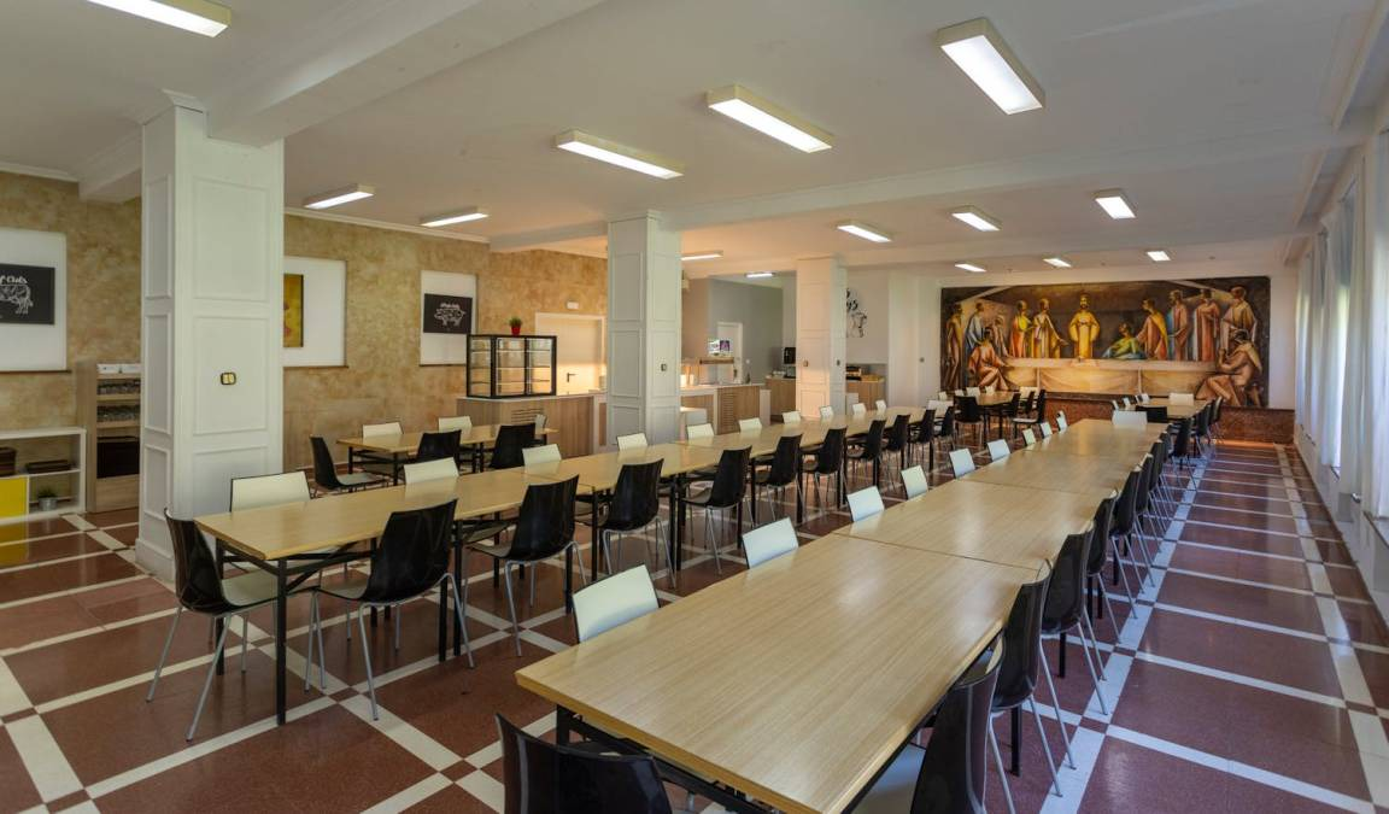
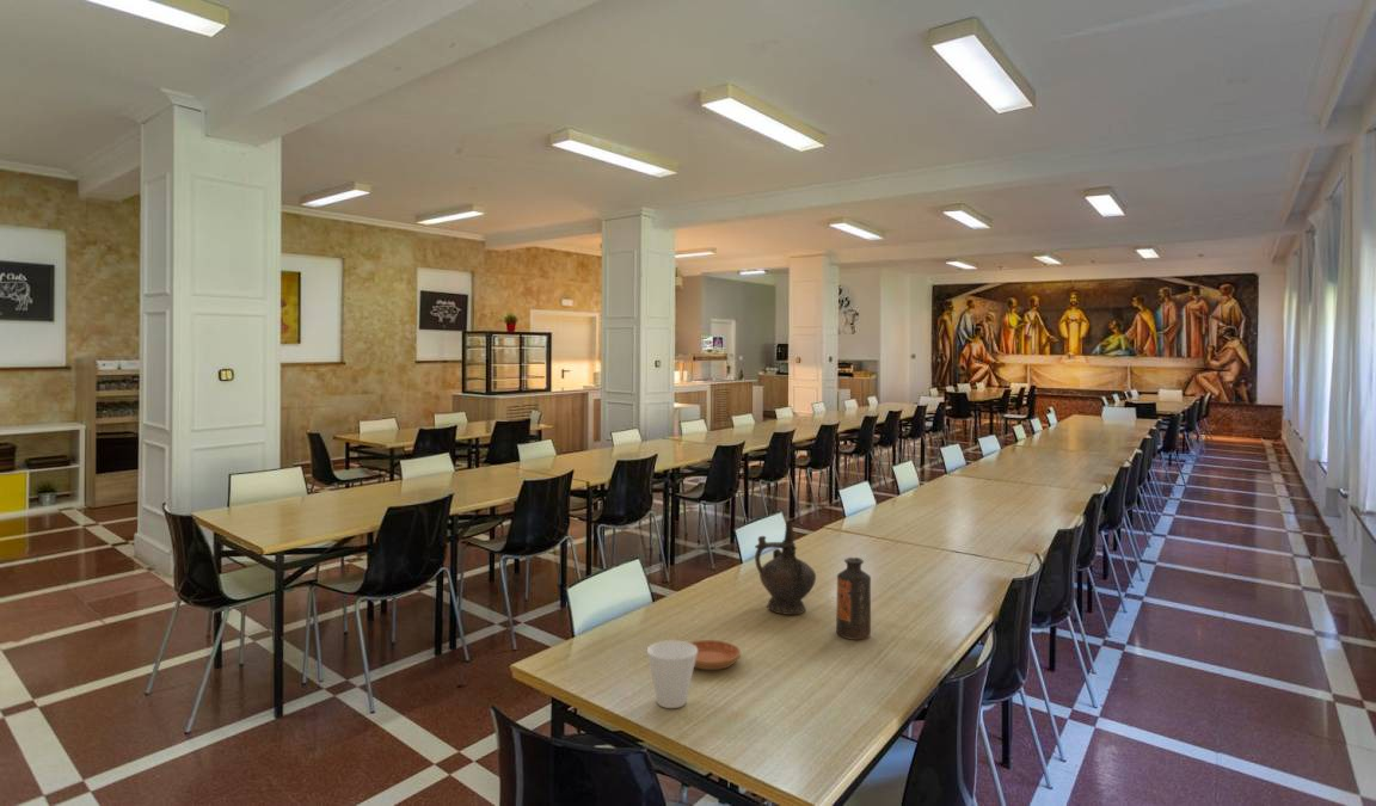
+ ceremonial vessel (784, 565)
+ bottle (853, 596)
+ cup (671, 675)
+ saucer (710, 656)
